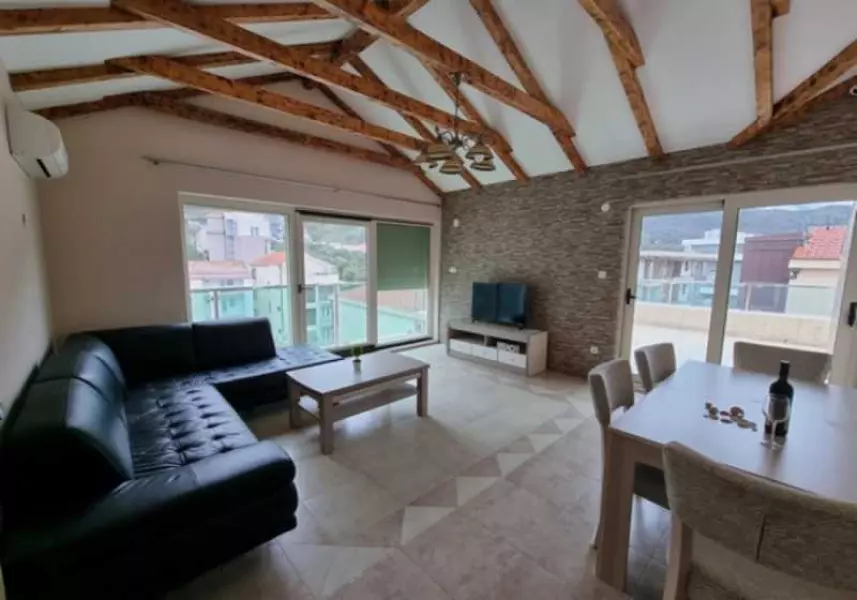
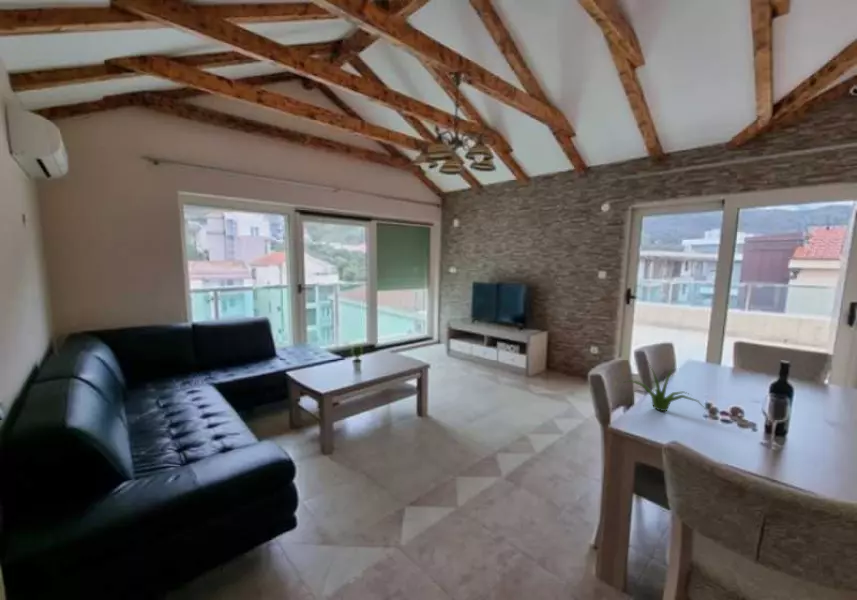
+ plant (664, 383)
